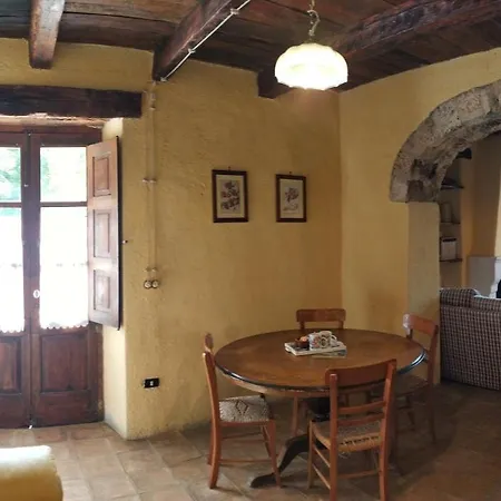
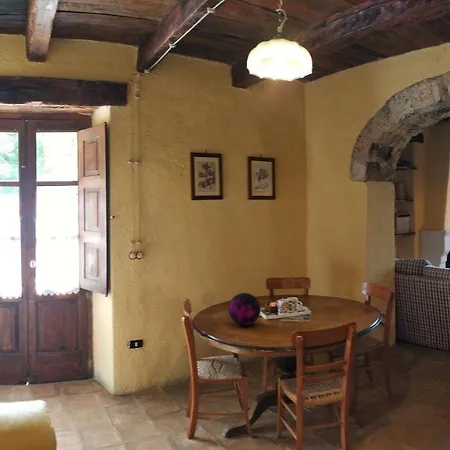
+ decorative orb (244, 309)
